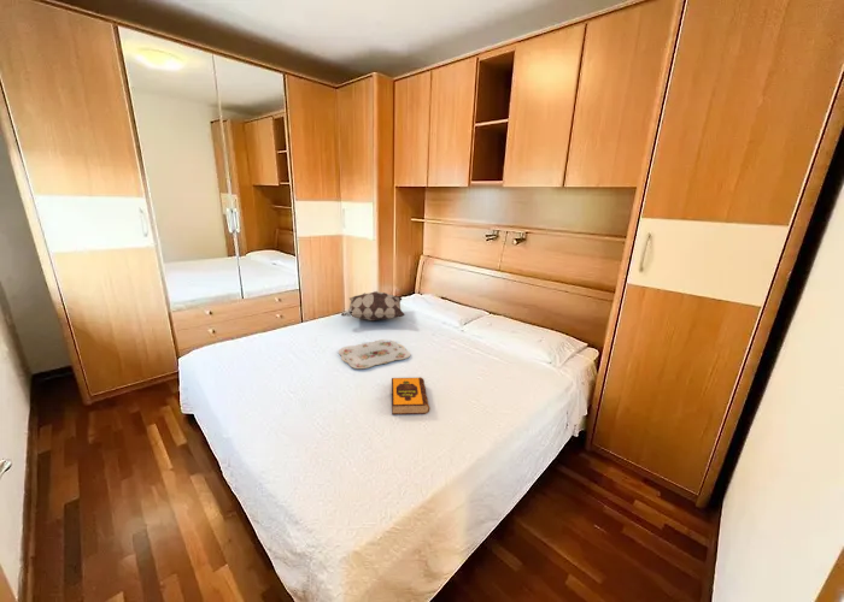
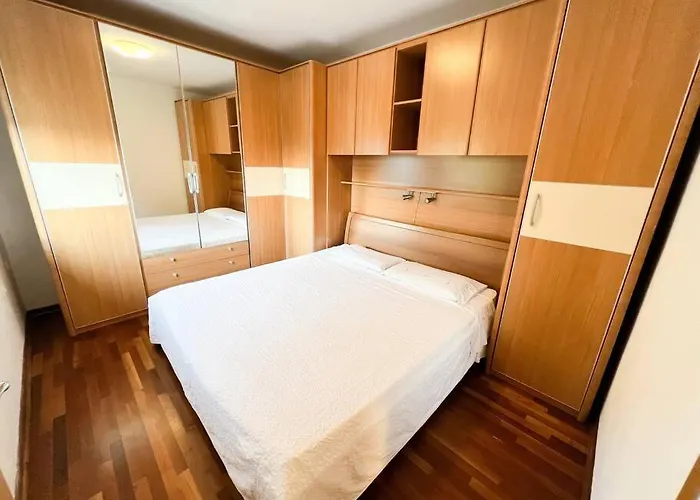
- serving tray (374, 353)
- hardback book (409, 394)
- decorative pillow (374, 306)
